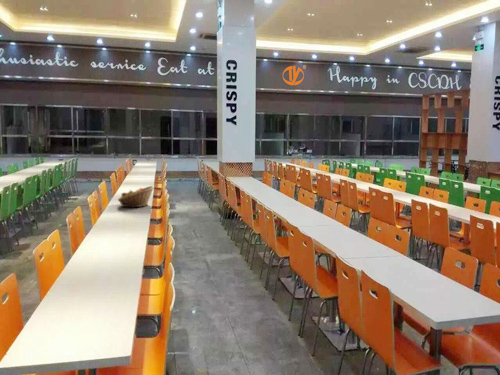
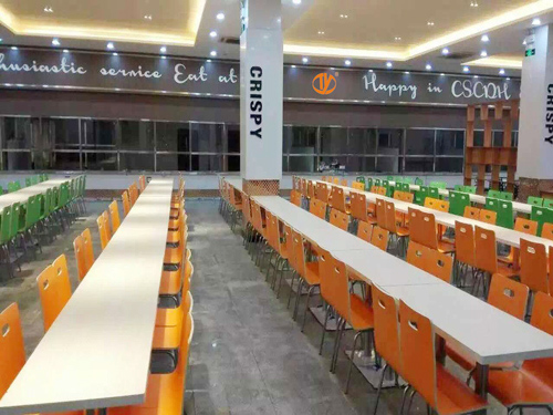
- fruit basket (136, 196)
